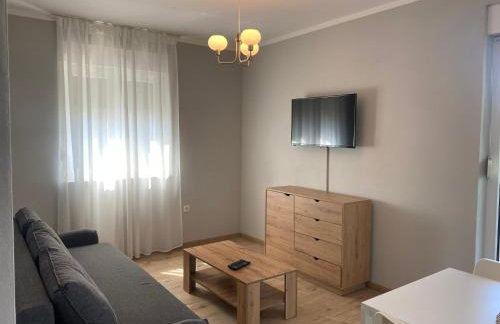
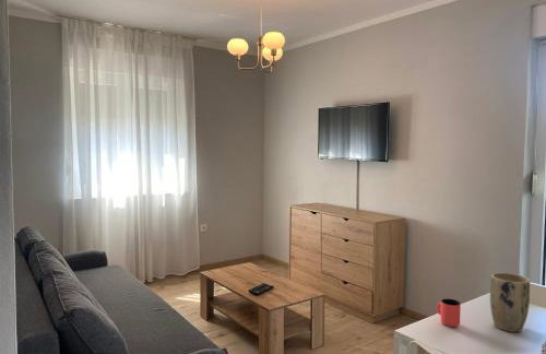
+ cup (447, 311)
+ plant pot (509, 302)
